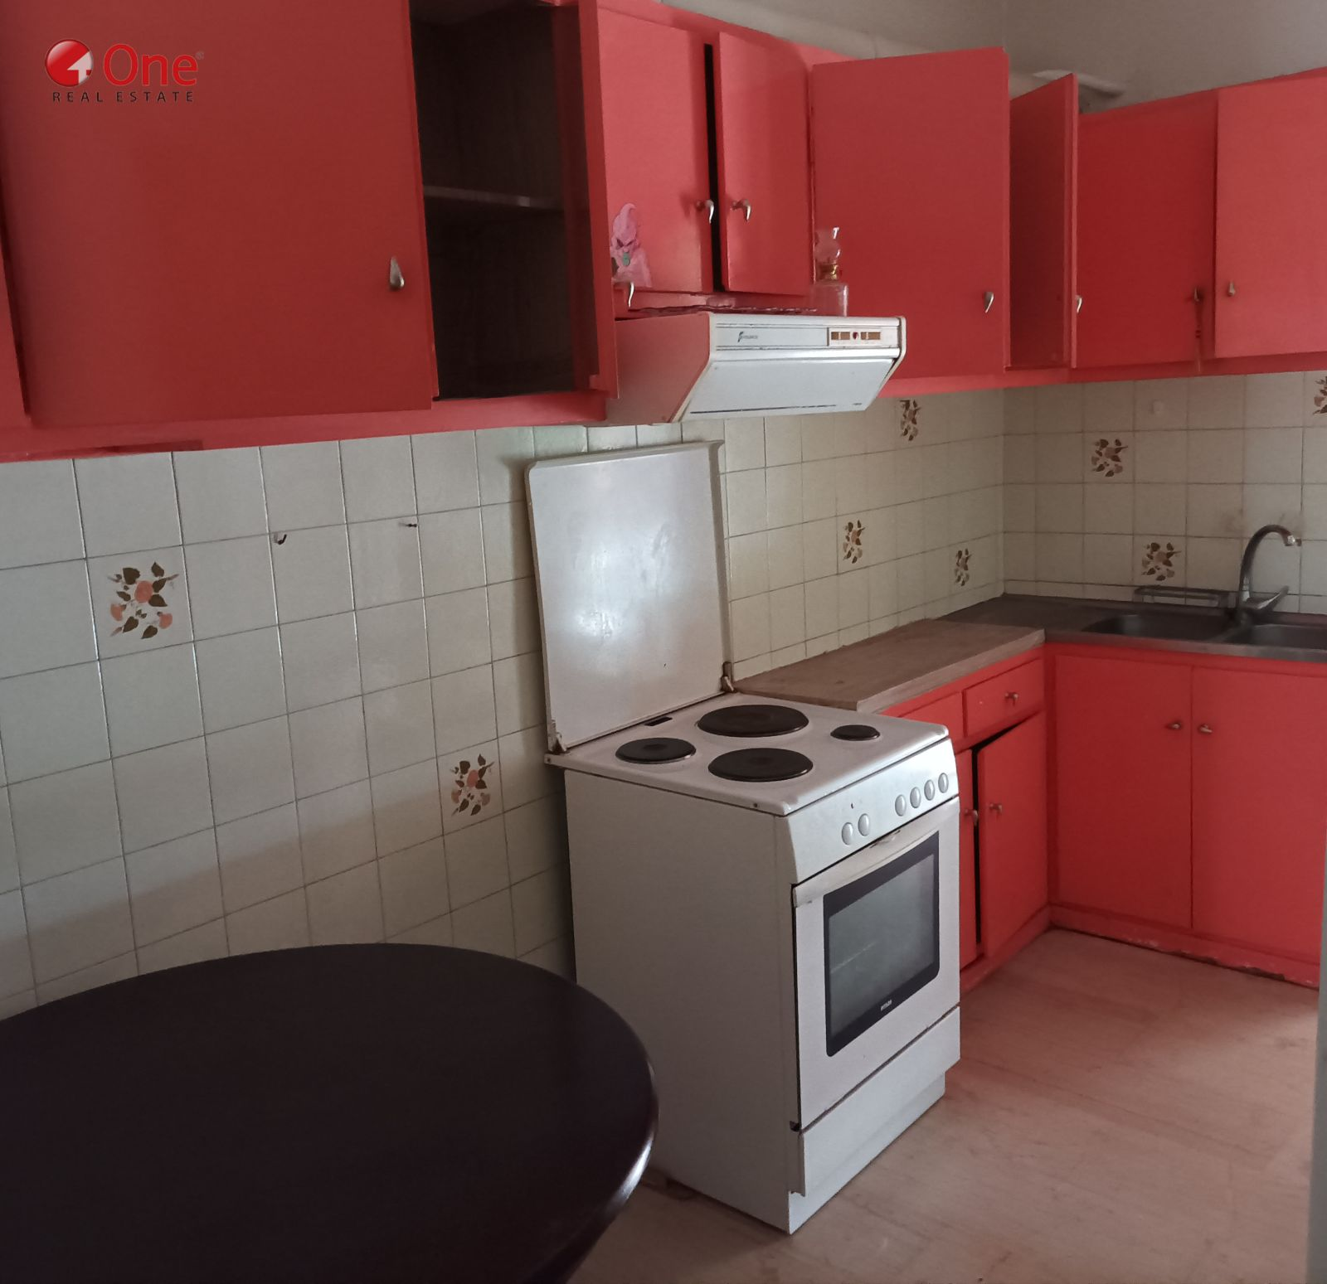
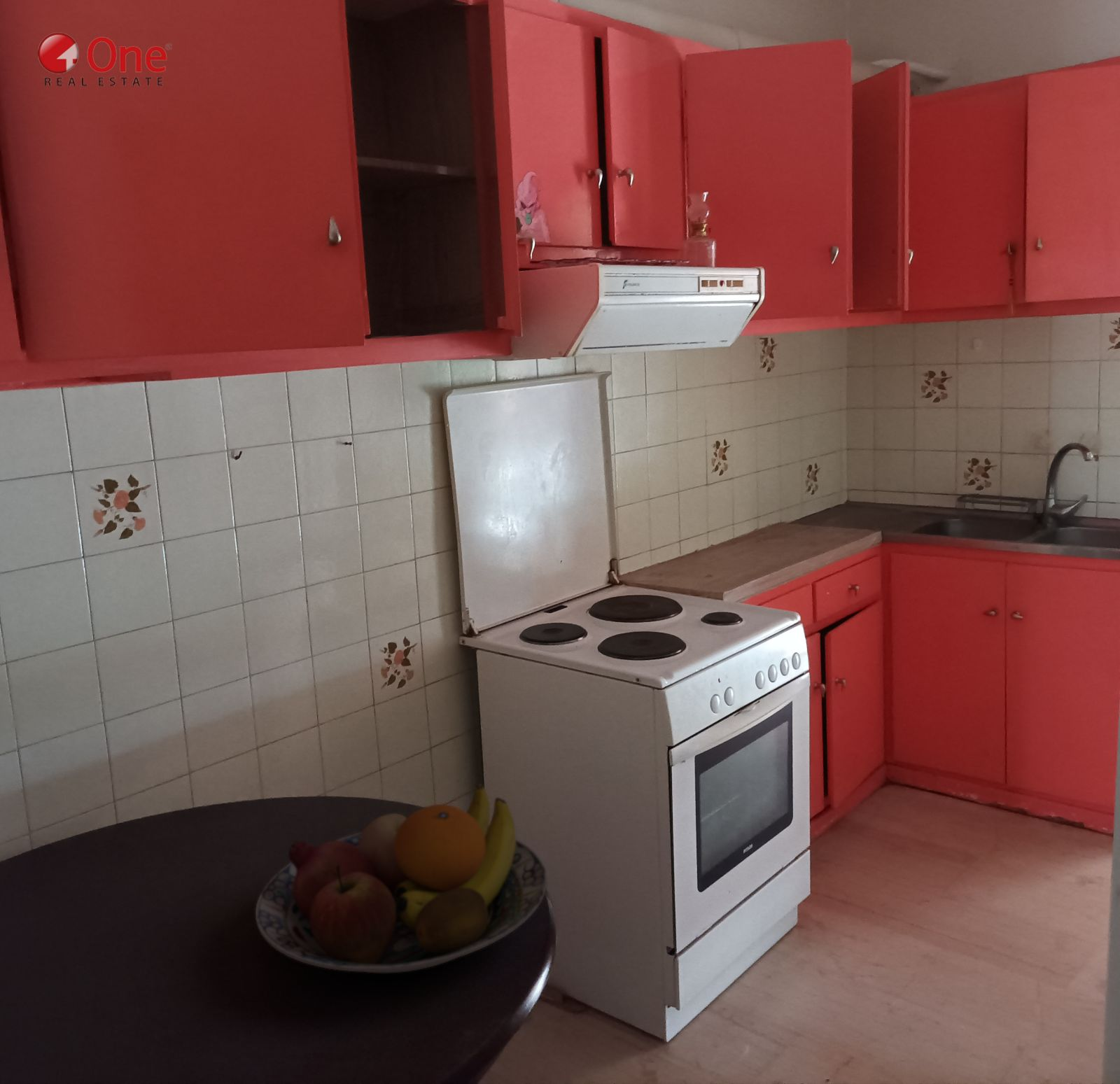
+ fruit bowl (402, 875)
